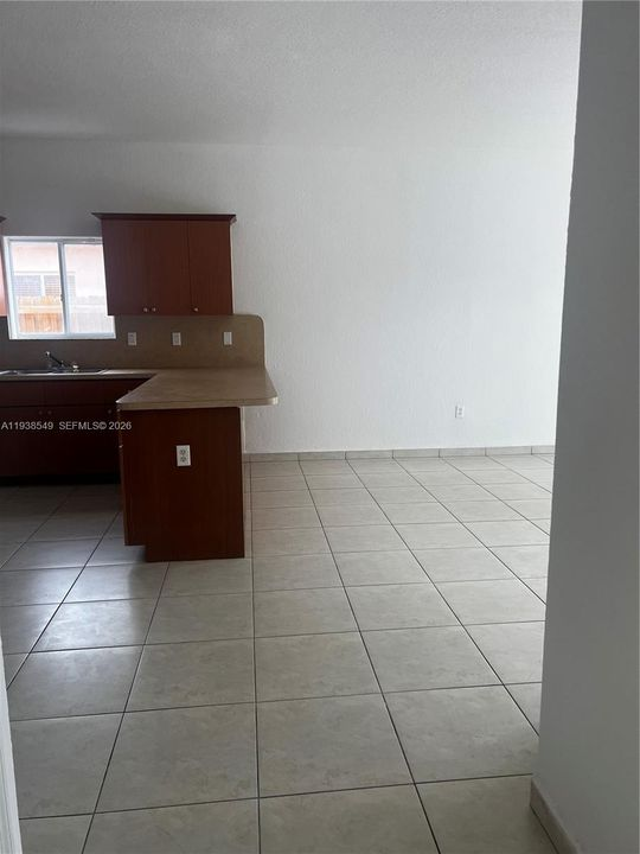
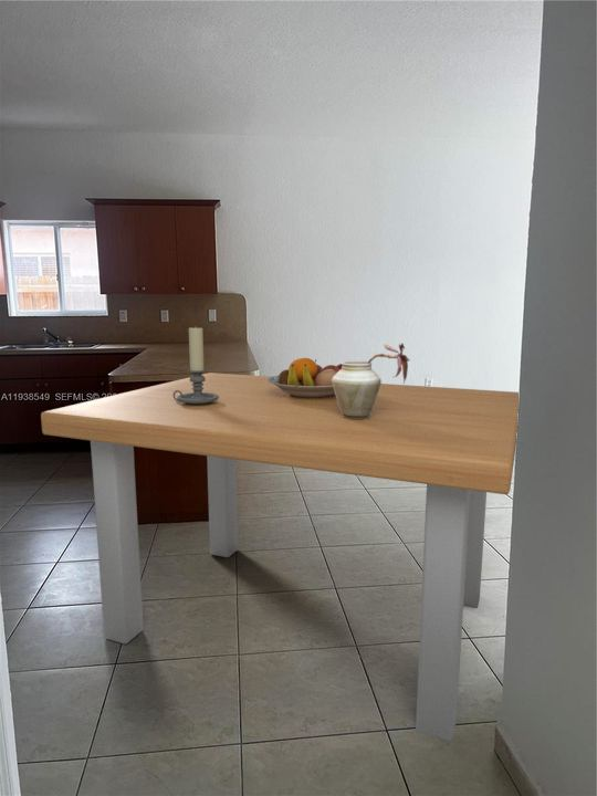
+ dining table (312, 469)
+ candle holder (192, 364)
+ vase (369, 378)
+ fruit bowl (311, 375)
